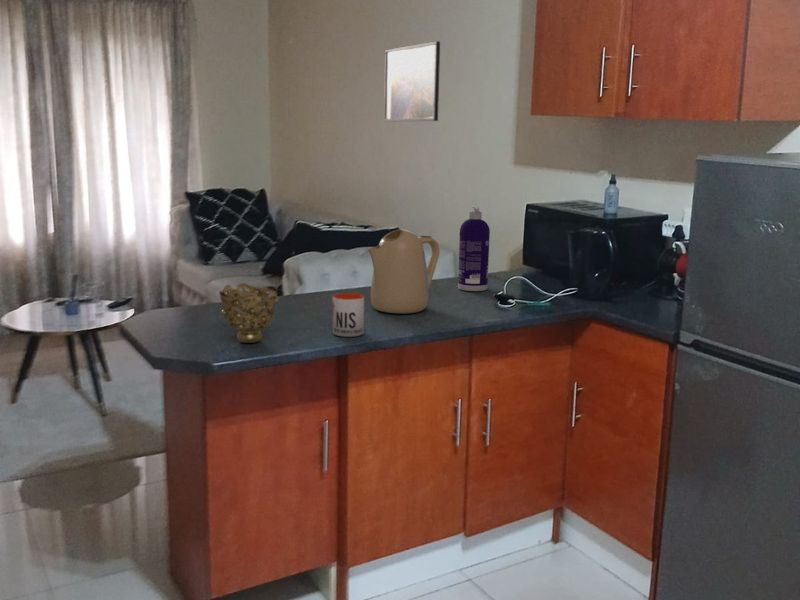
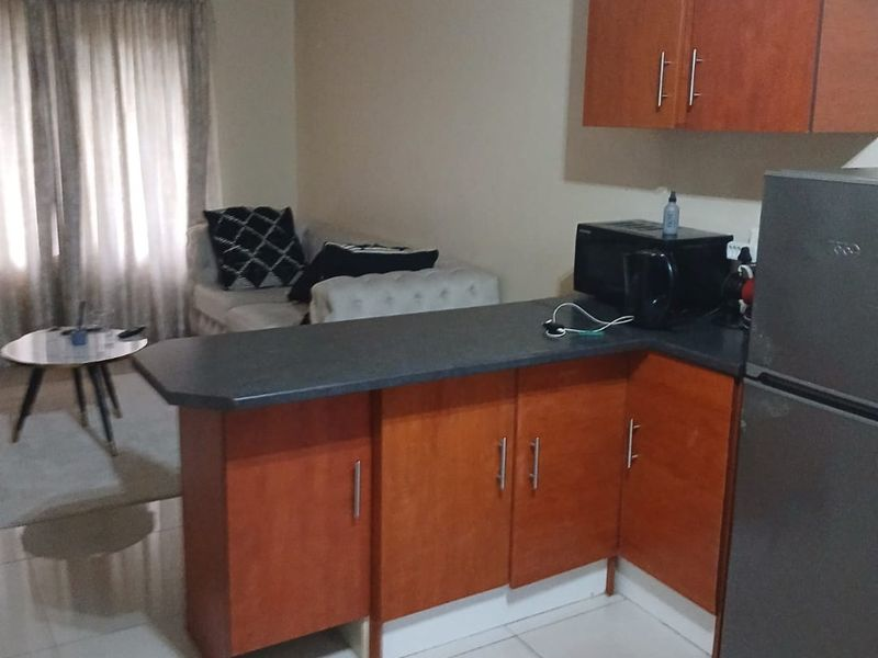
- spray bottle (474, 247)
- mug (345, 313)
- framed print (410, 84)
- kettle (403, 269)
- decorative bowl (249, 314)
